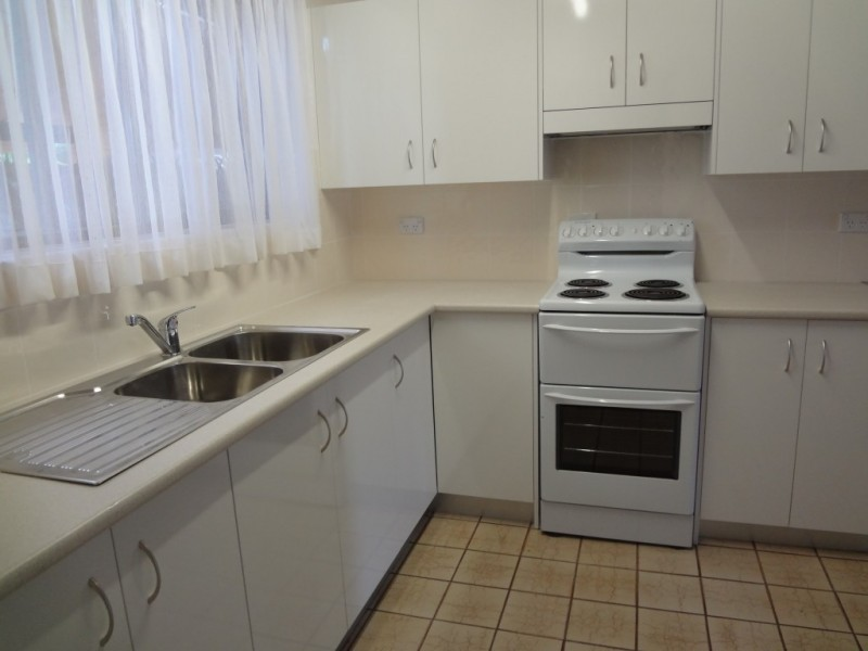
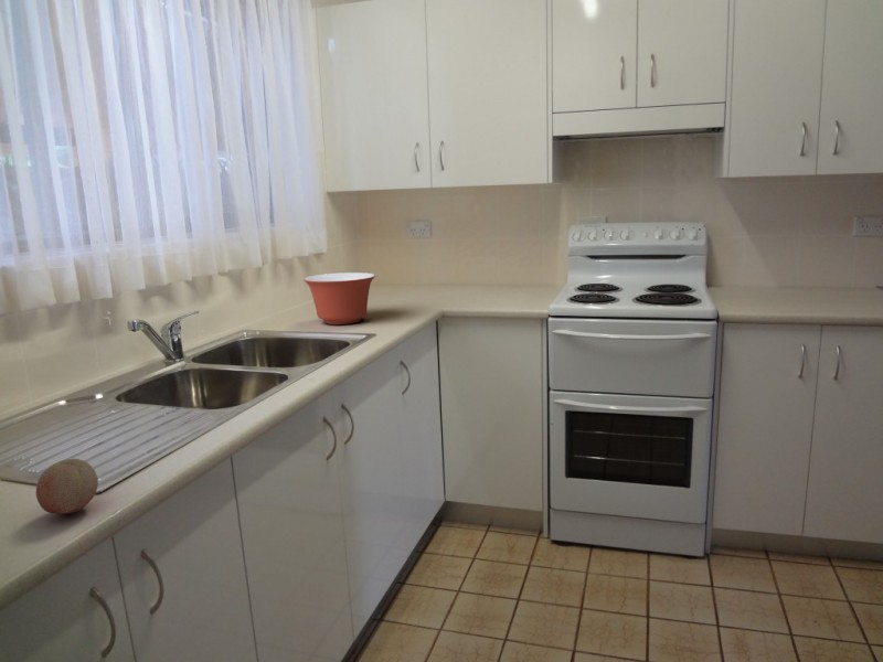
+ mixing bowl (341, 299)
+ fruit (67, 487)
